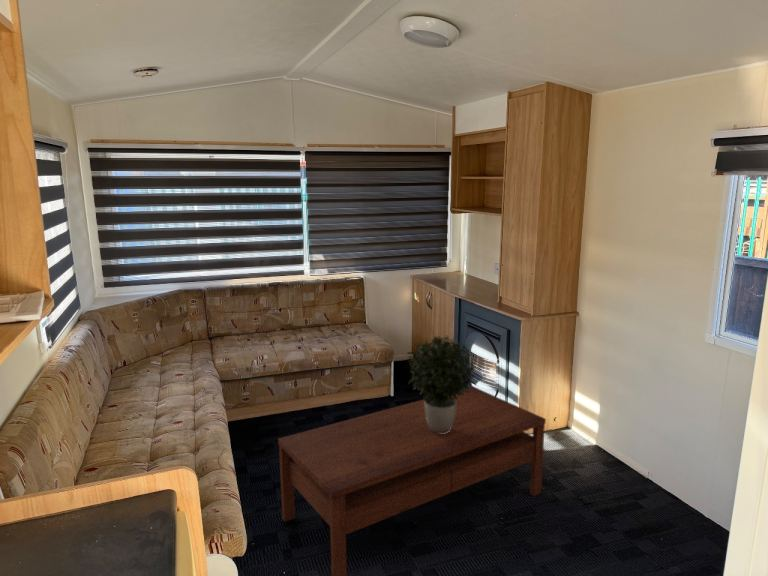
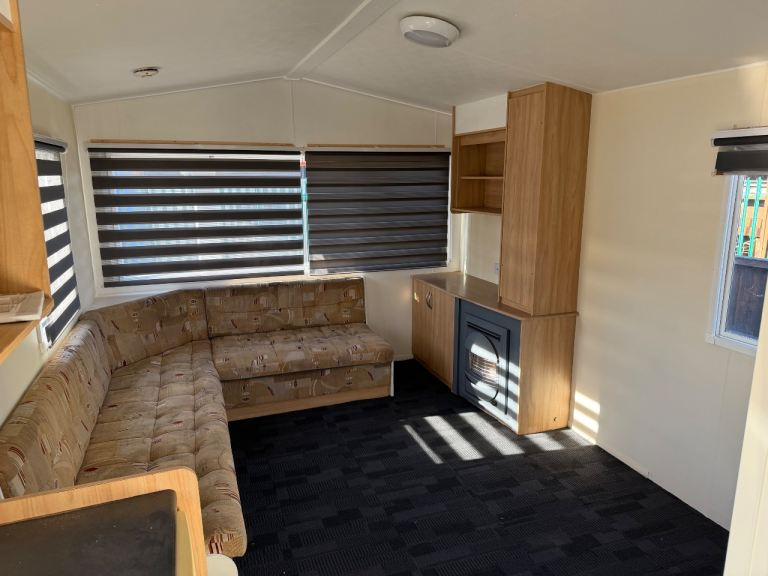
- potted plant (440, 383)
- coffee table (416, 467)
